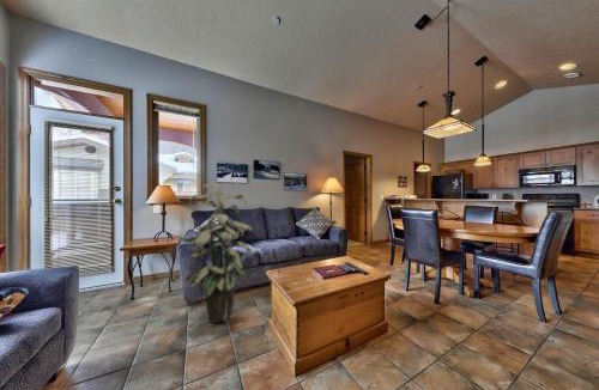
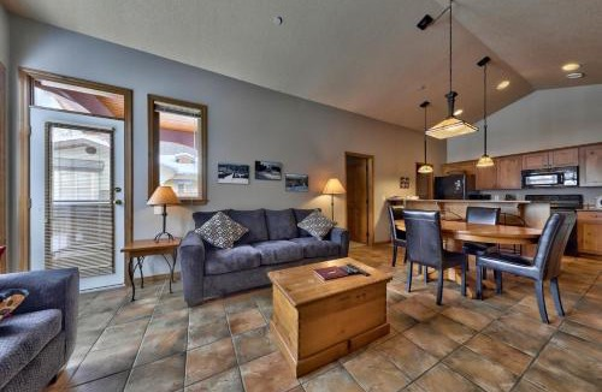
- indoor plant (217, 250)
